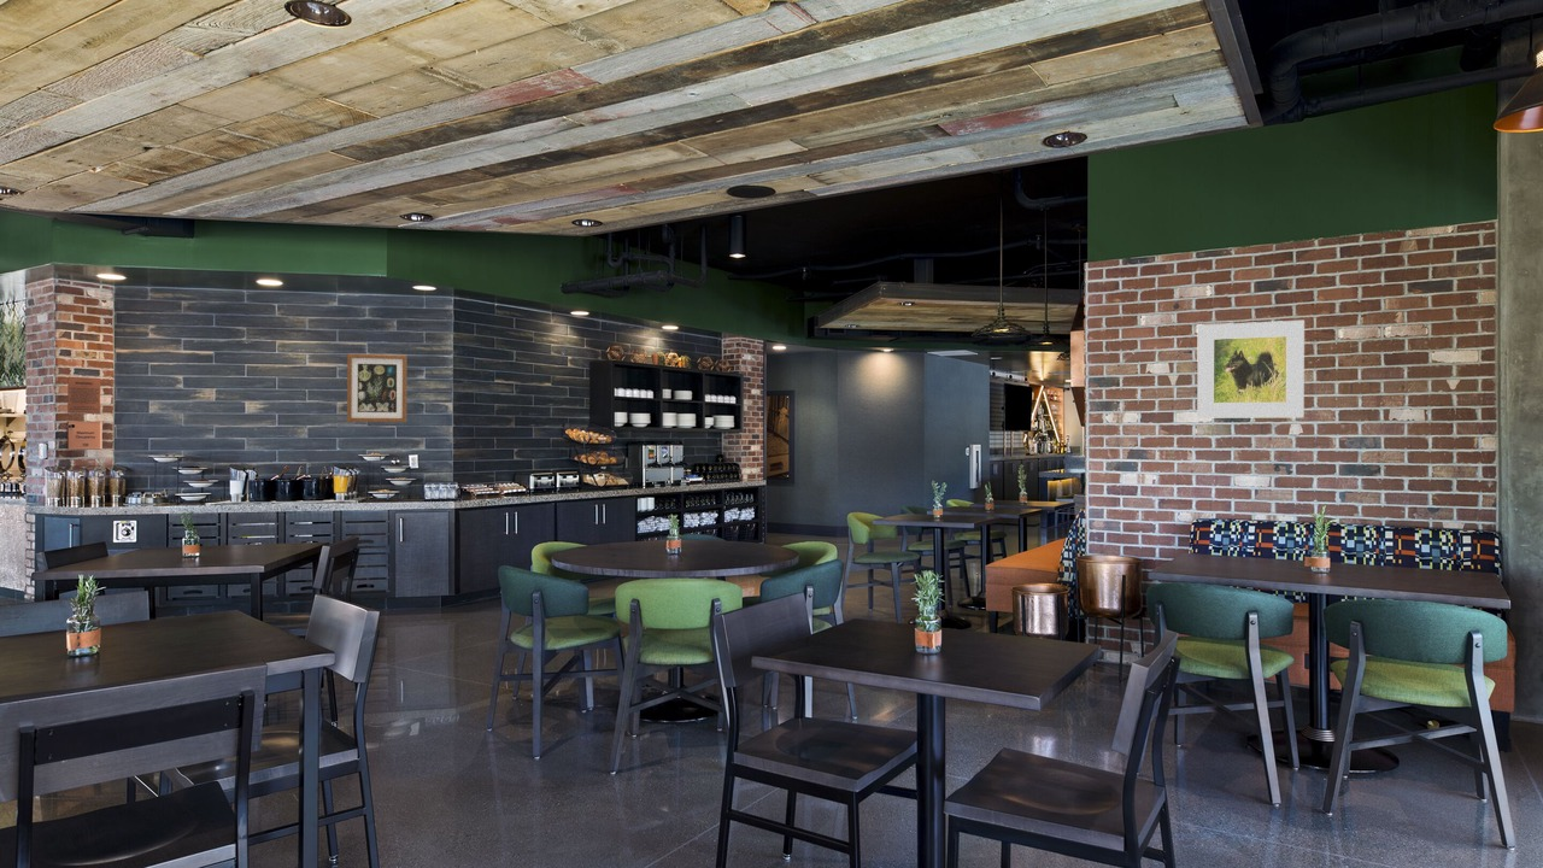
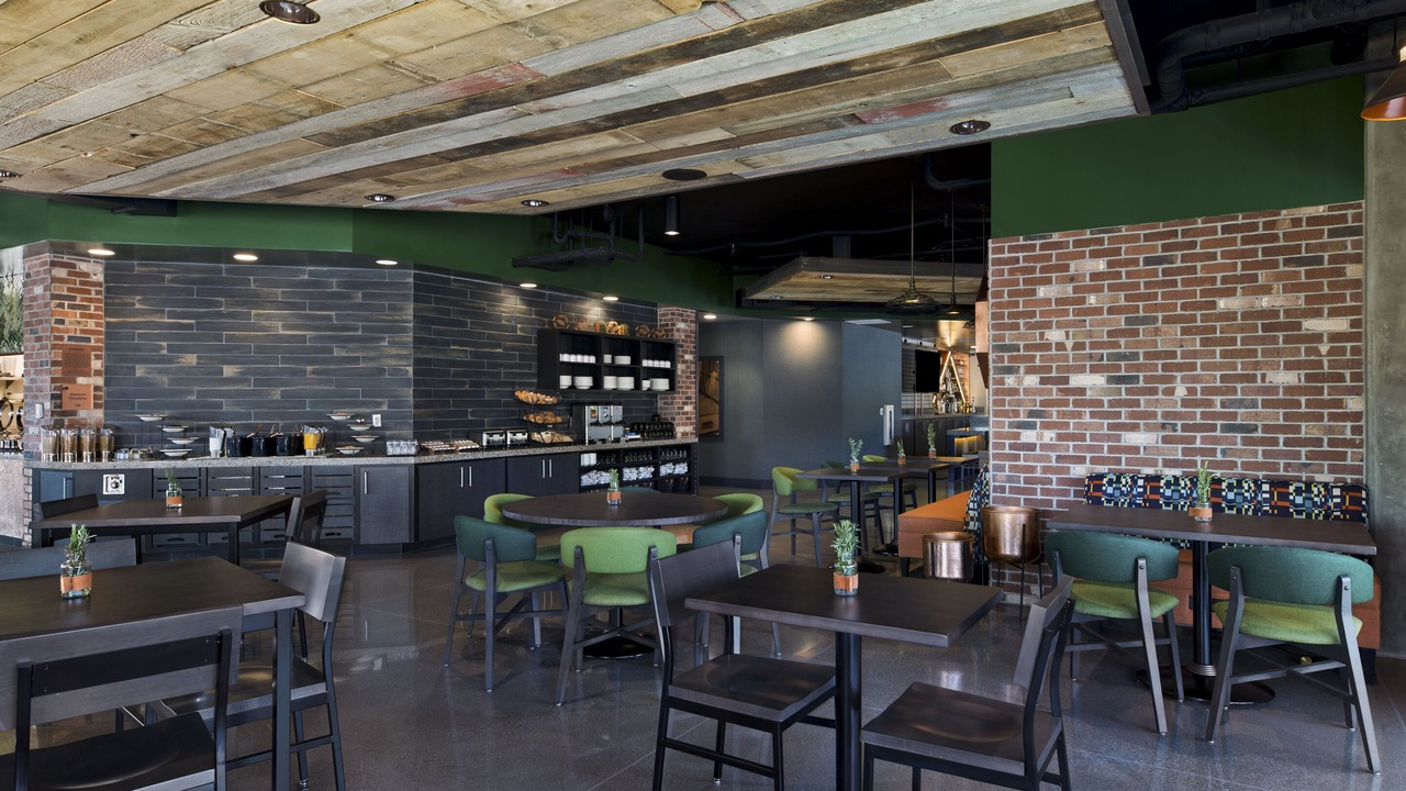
- wall art (376, 388)
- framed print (1249, 370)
